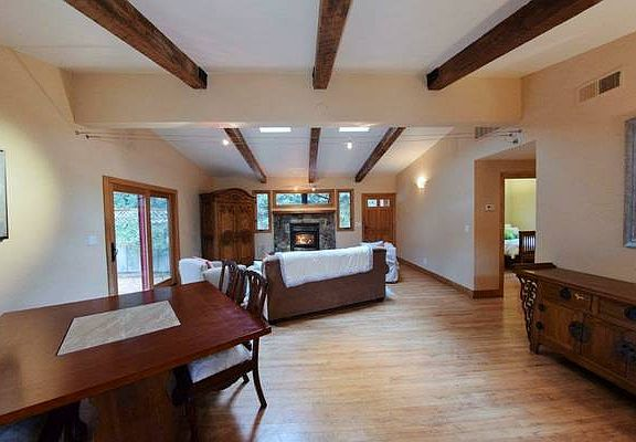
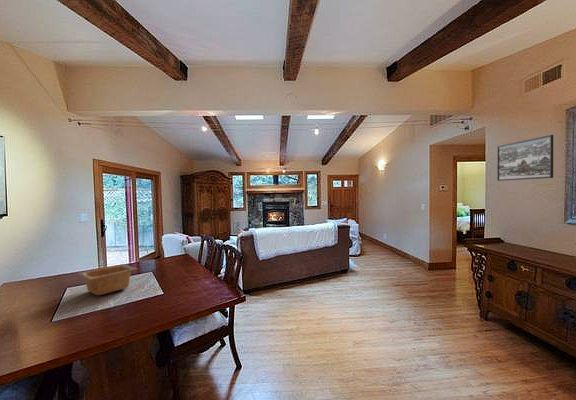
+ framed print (522, 160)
+ serving bowl (108, 280)
